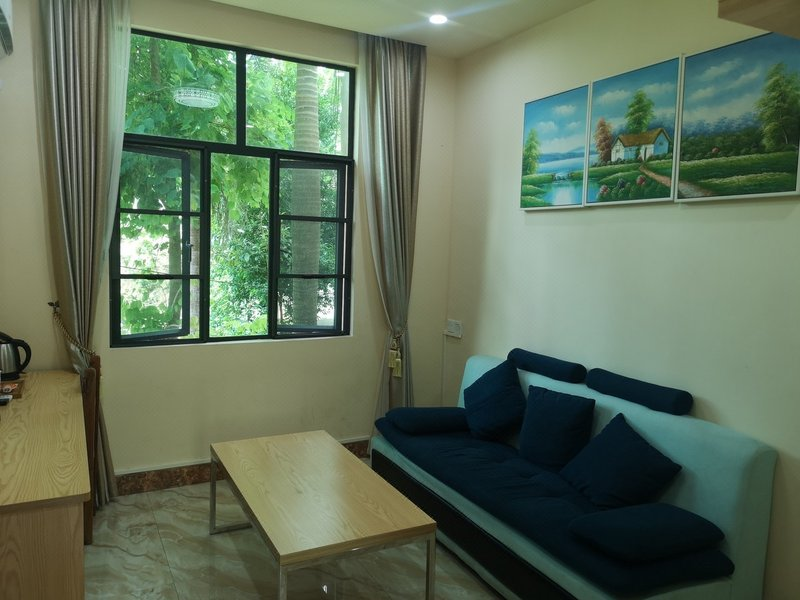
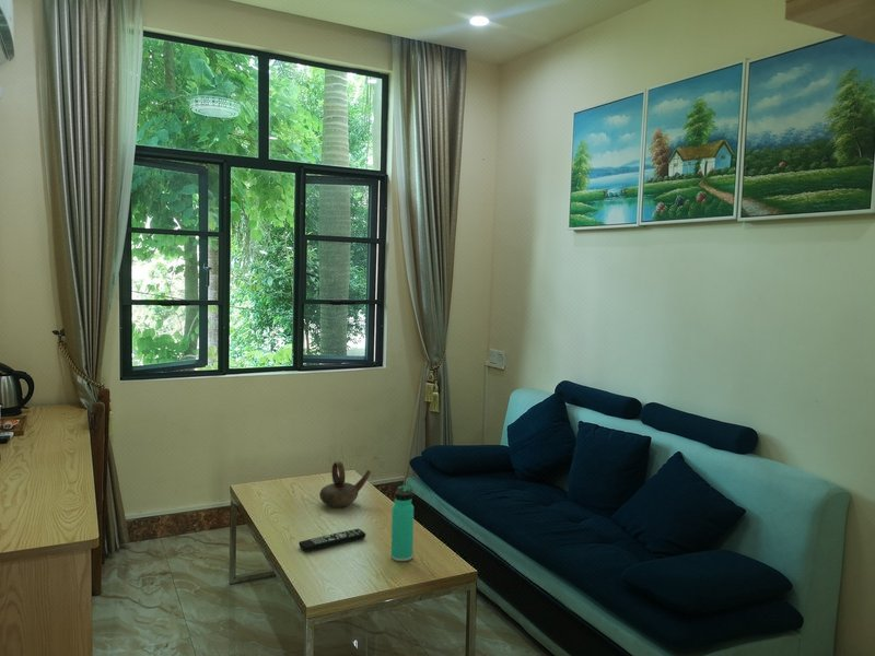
+ teapot (345, 482)
+ thermos bottle (402, 522)
+ remote control (332, 539)
